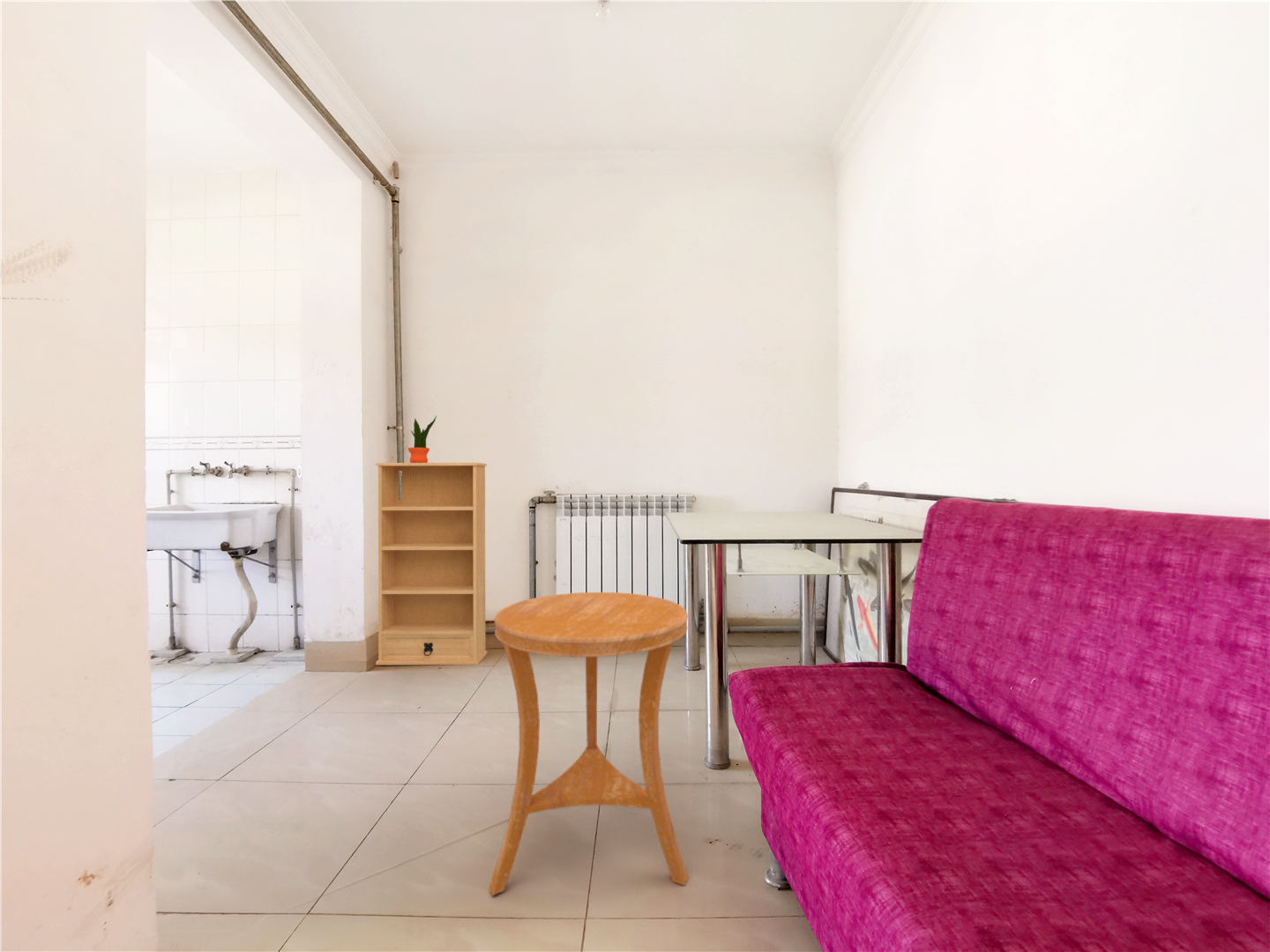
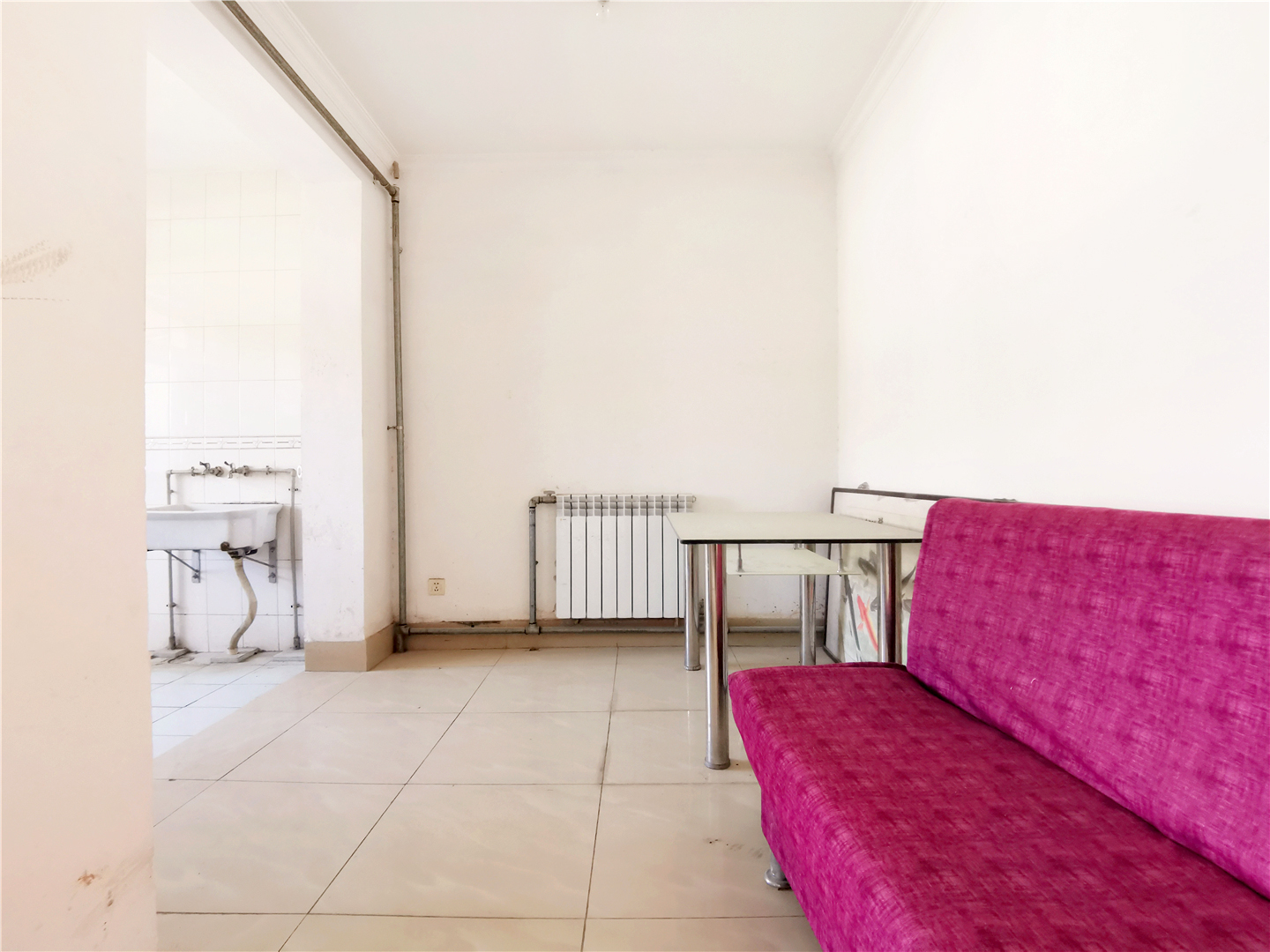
- potted plant (422, 438)
- side table (593, 727)
- shelf (432, 561)
